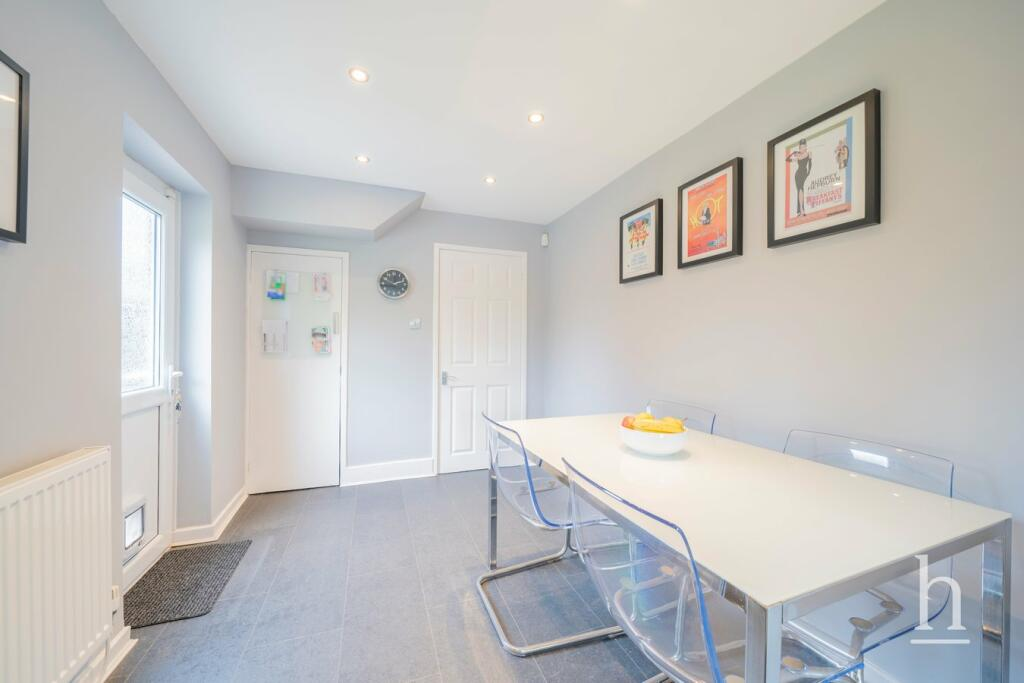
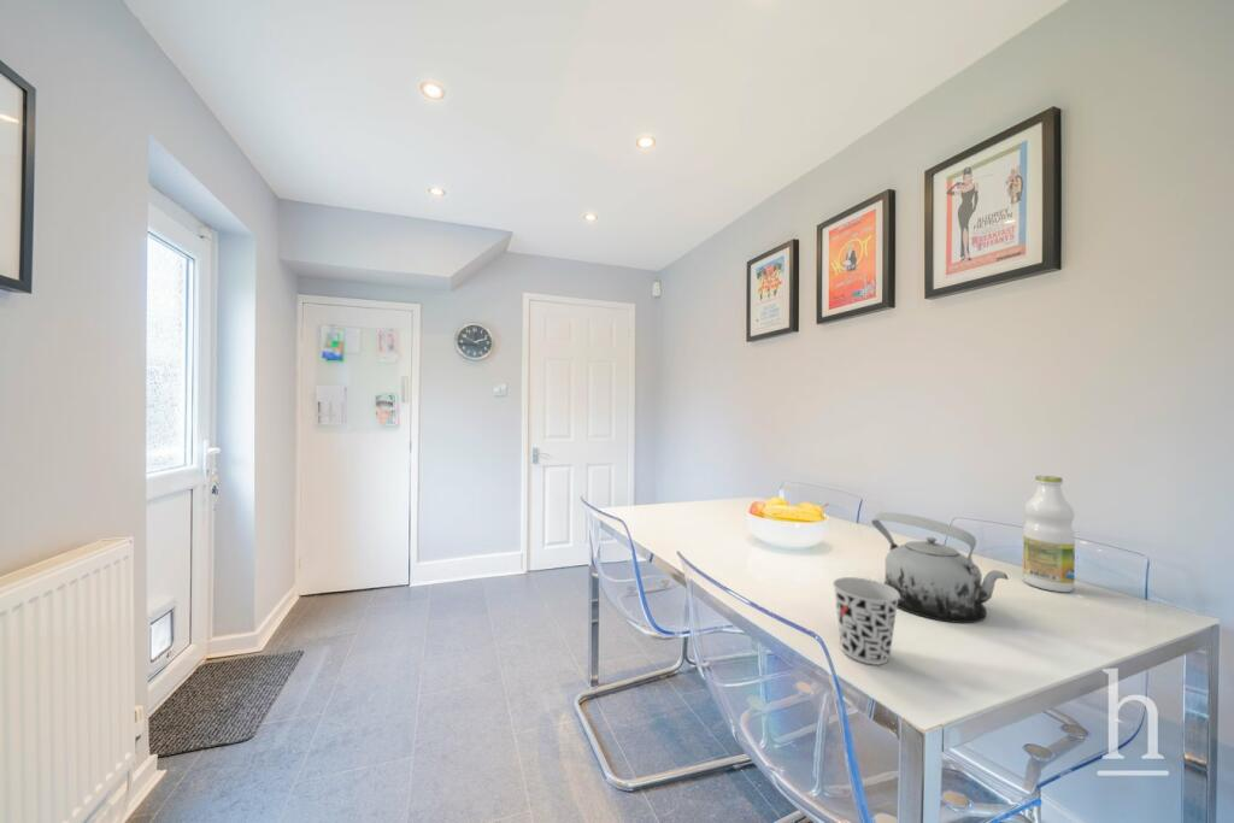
+ teapot (939, 560)
+ bottle (1047, 530)
+ cup (864, 621)
